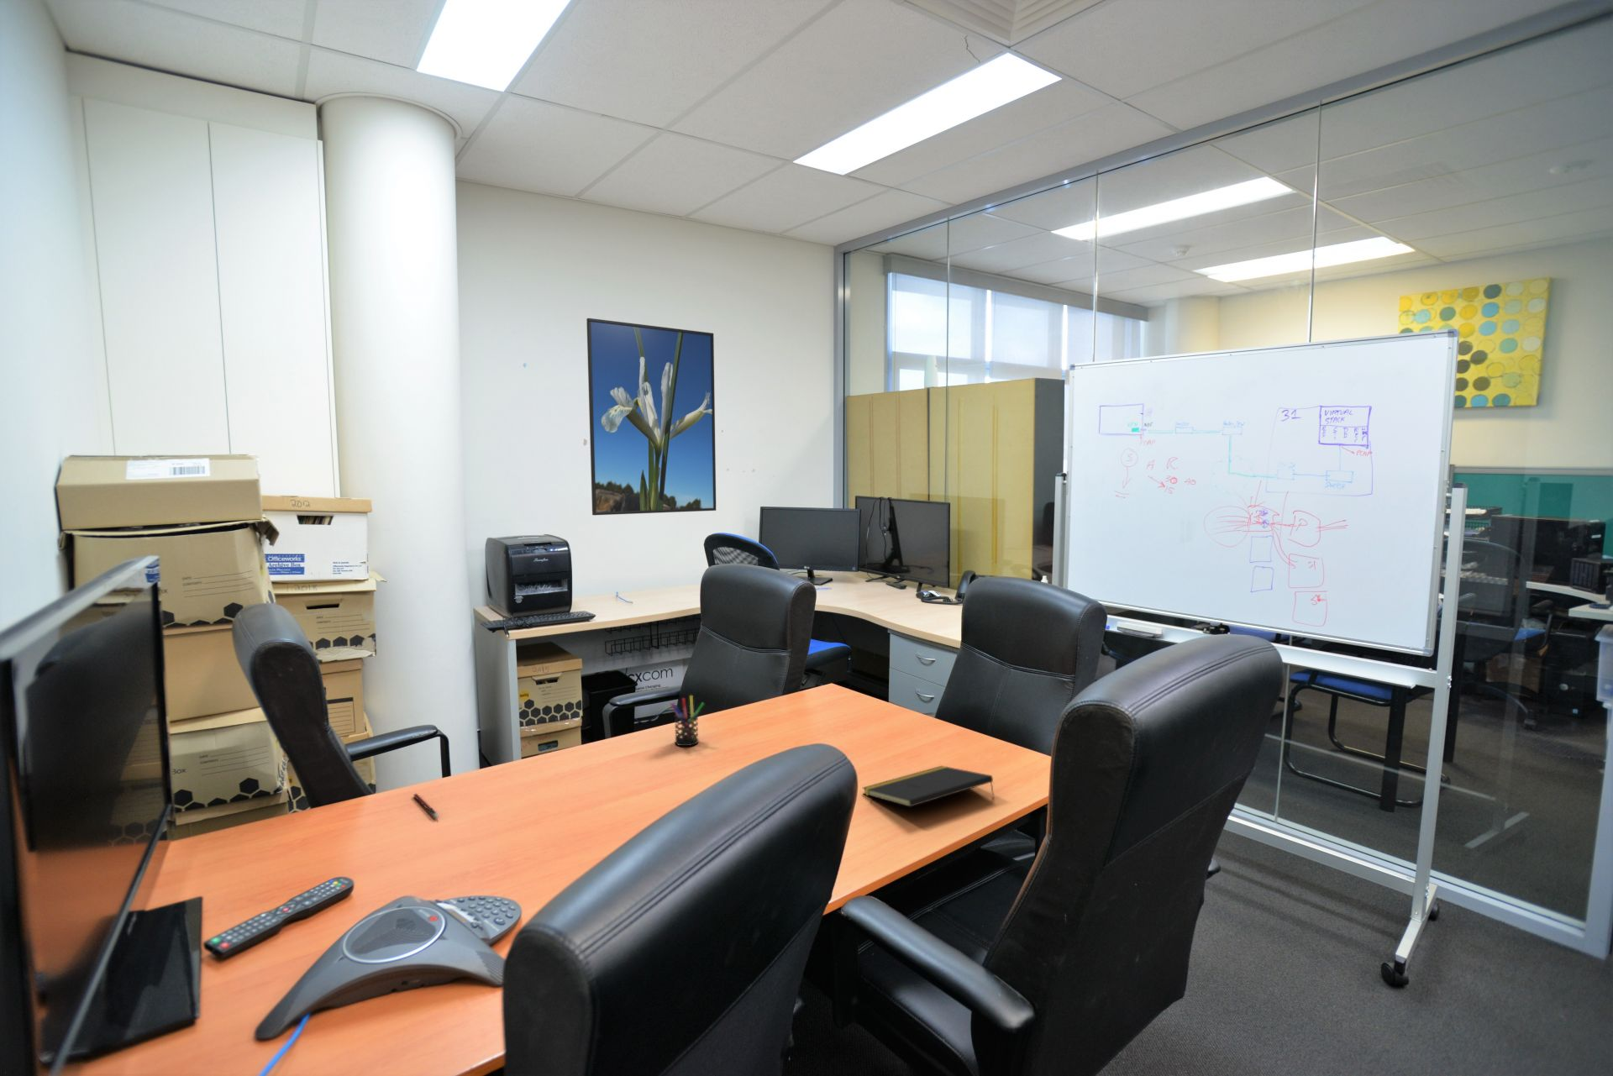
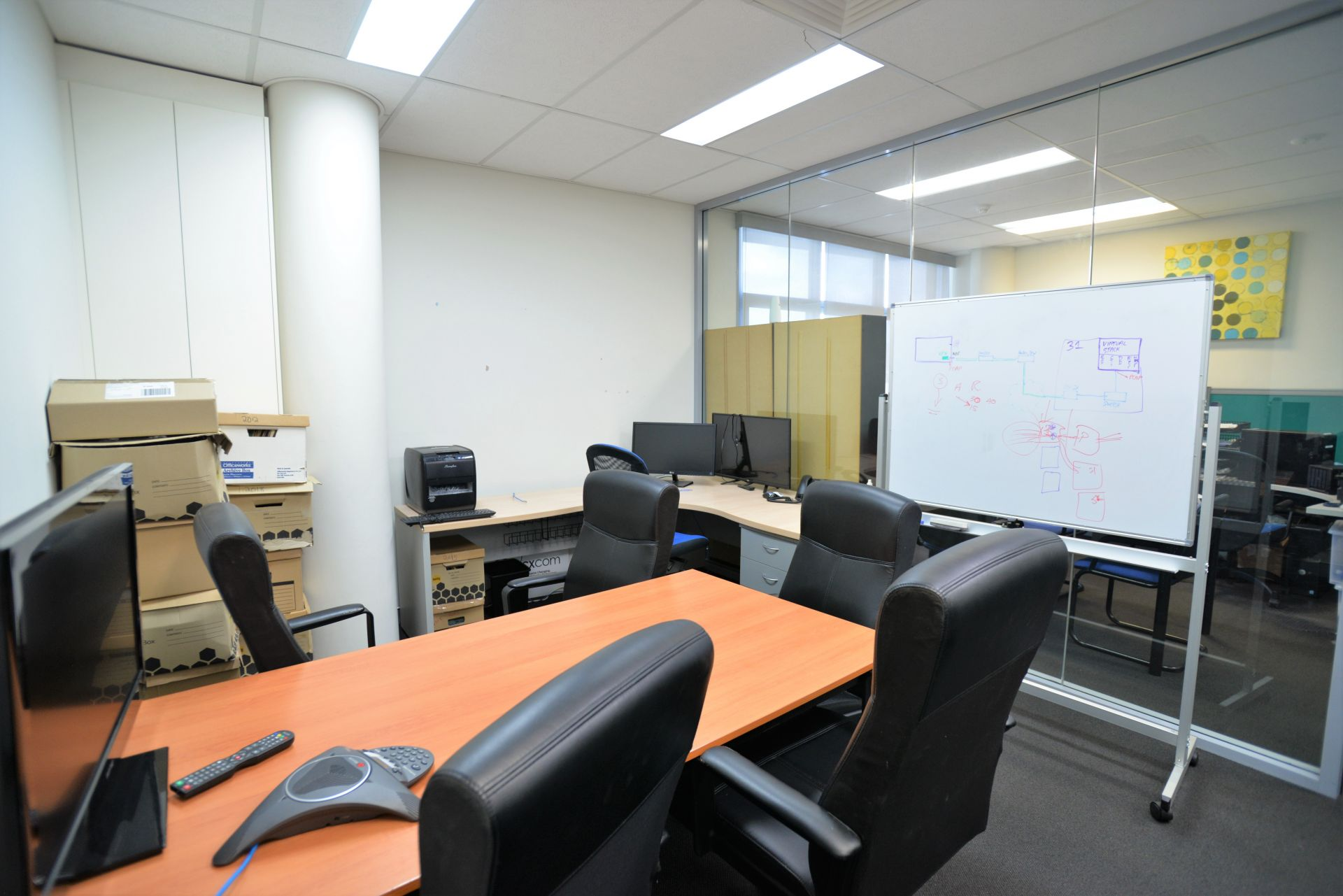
- pen holder (688, 719)
- pen (426, 806)
- notepad (927, 784)
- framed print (656, 420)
